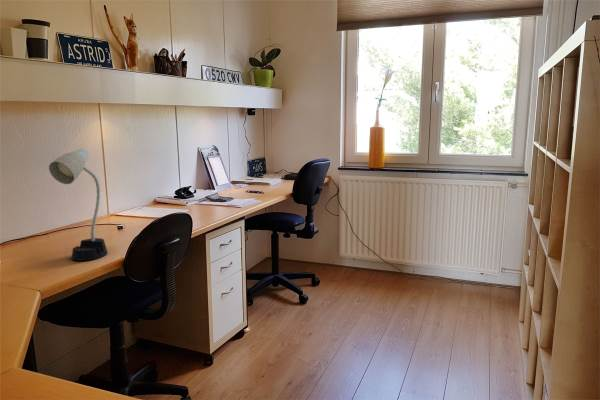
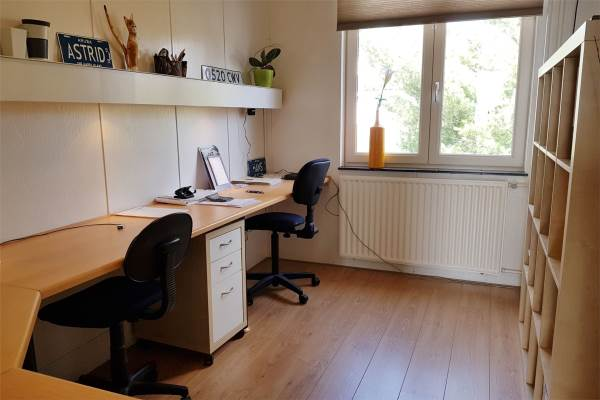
- desk lamp (95, 209)
